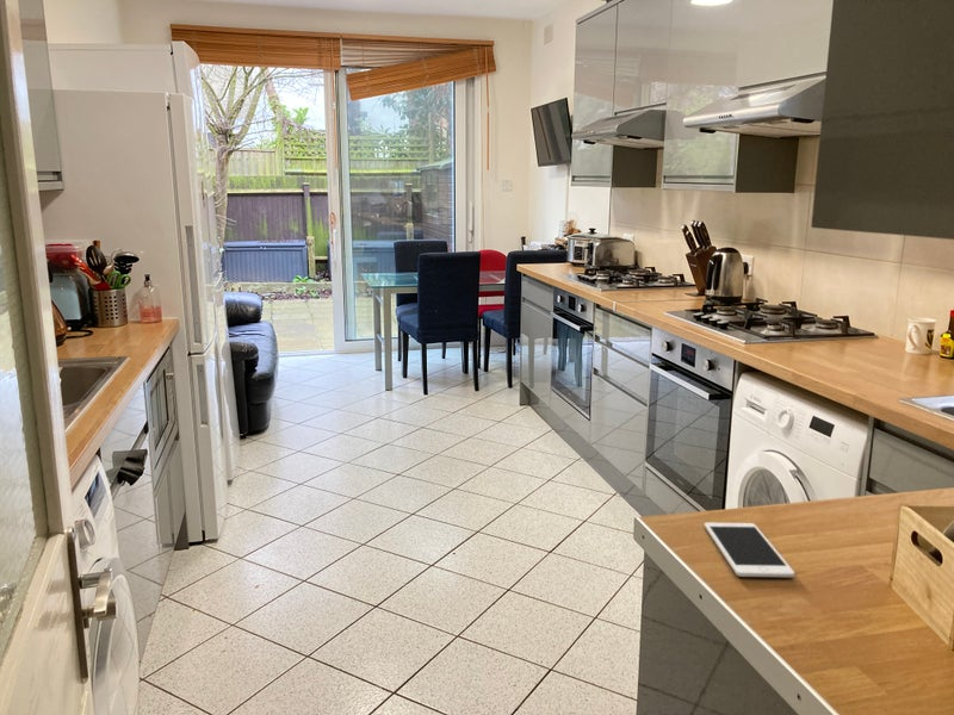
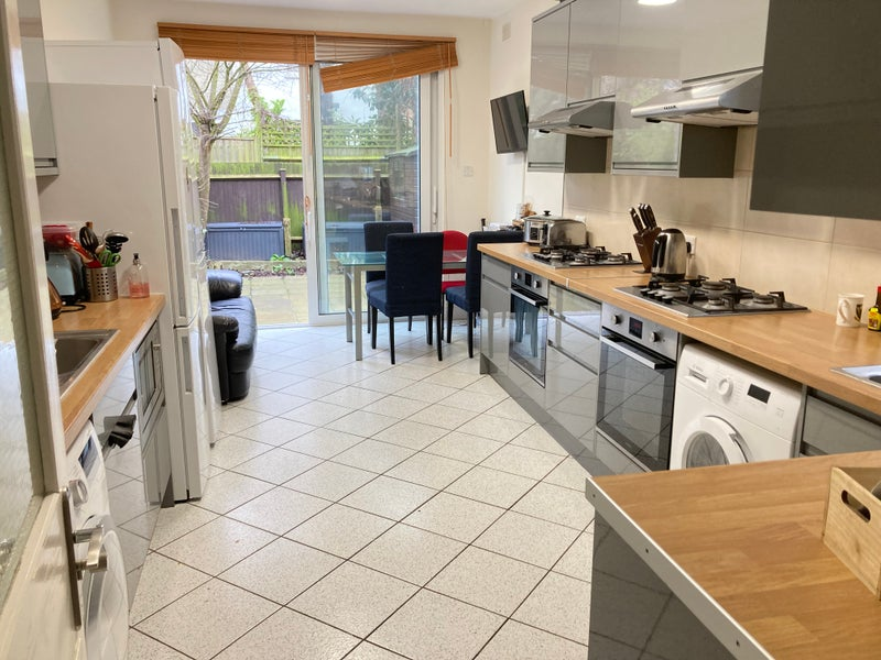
- cell phone (745, 547)
